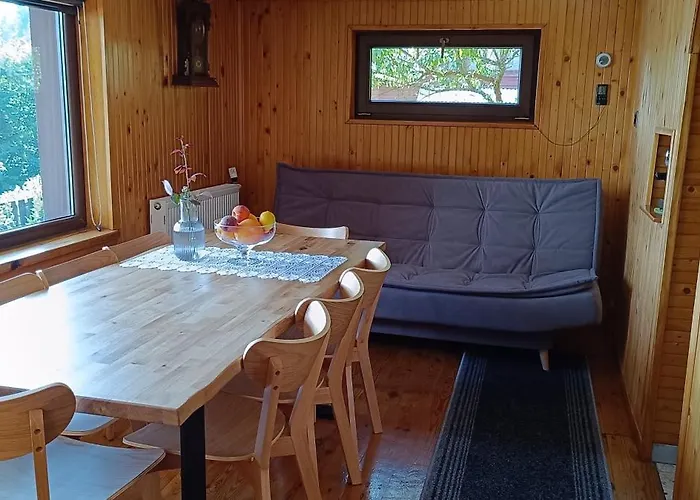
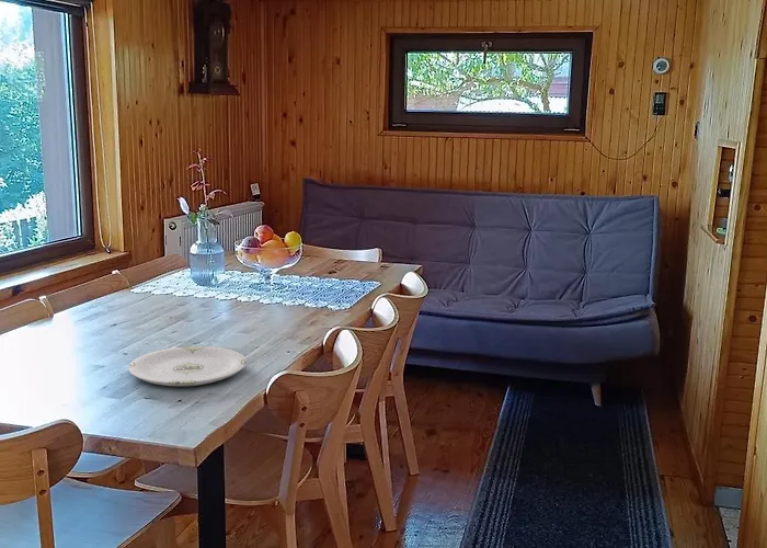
+ plate (188, 367)
